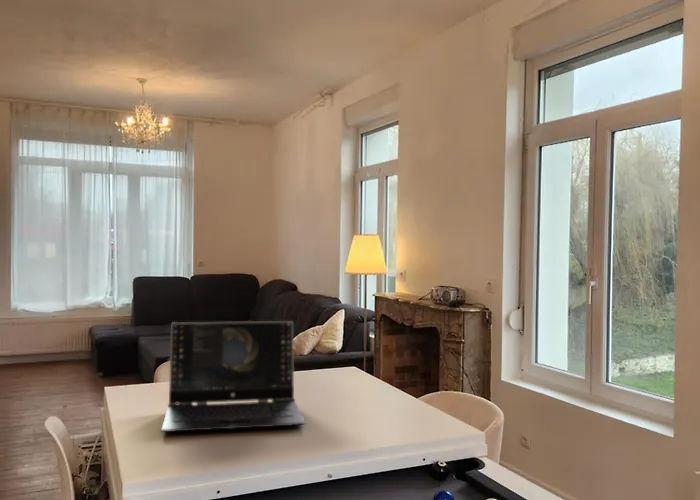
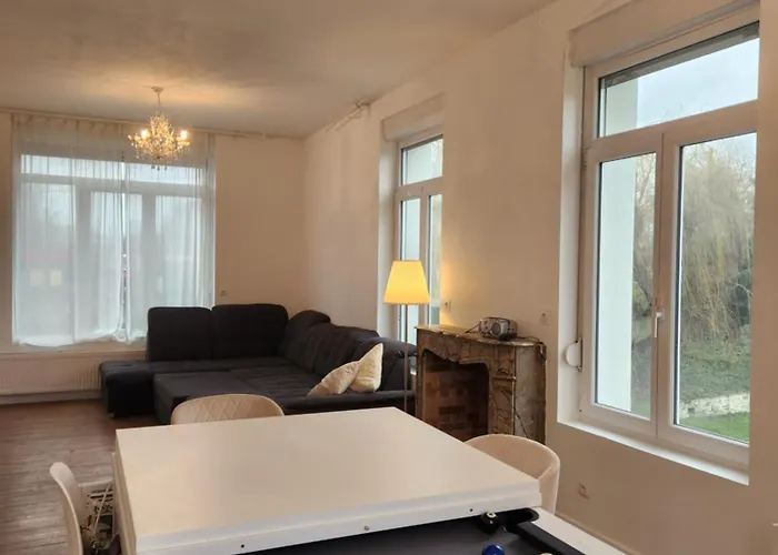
- laptop computer (234, 372)
